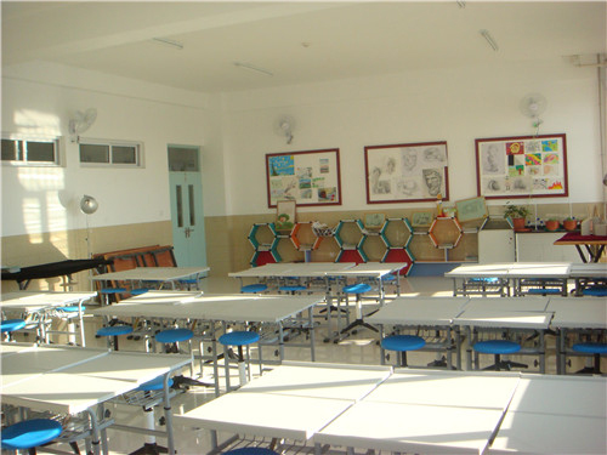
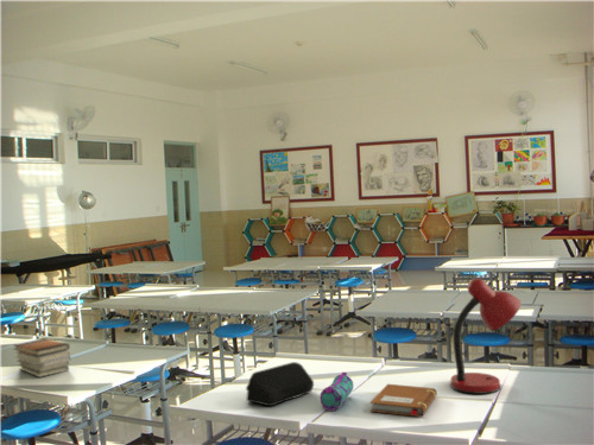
+ book stack (42, 357)
+ pencil case (337, 390)
+ desk lamp (488, 328)
+ speaker (280, 382)
+ notebook (404, 400)
